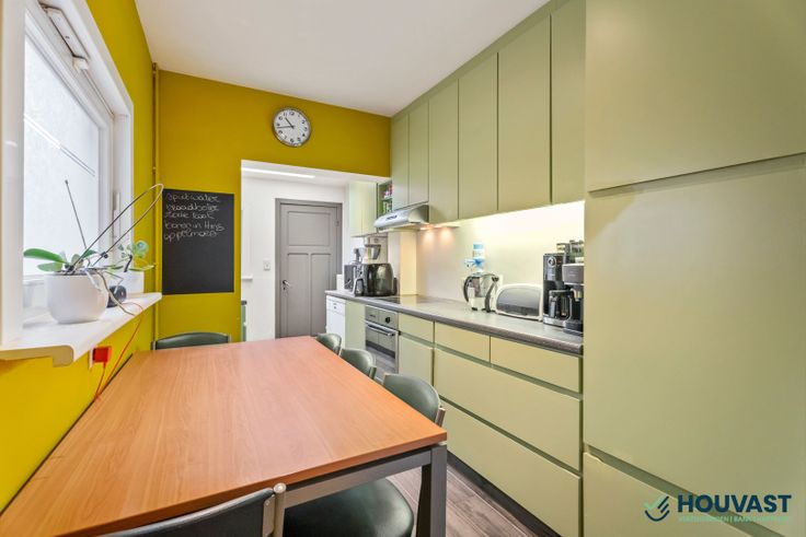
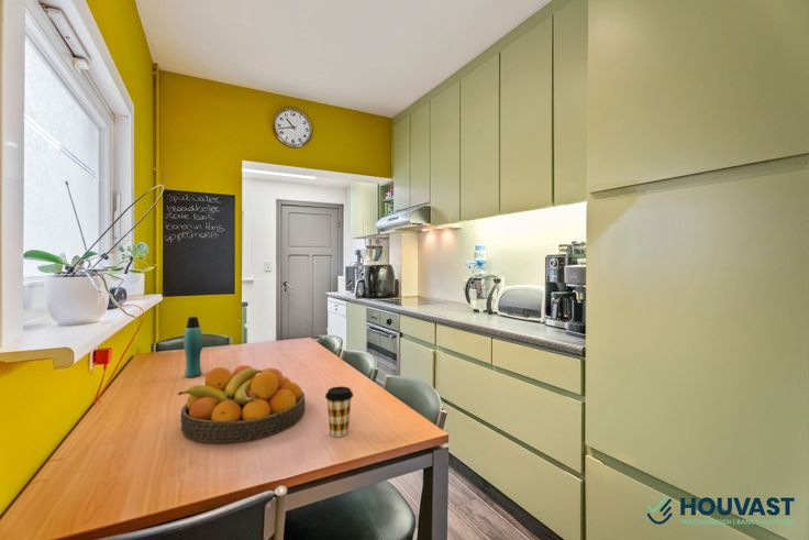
+ bottle (192, 345)
+ fruit bowl (246, 392)
+ coffee cup (339, 411)
